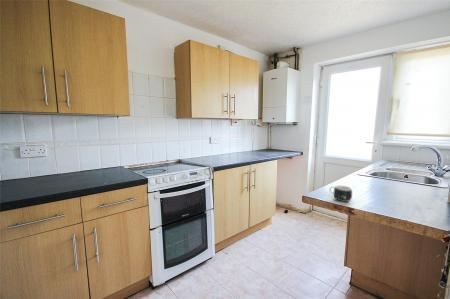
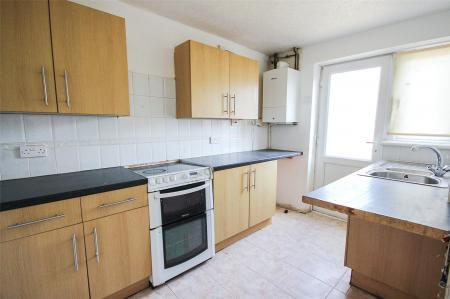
- mug (339, 192)
